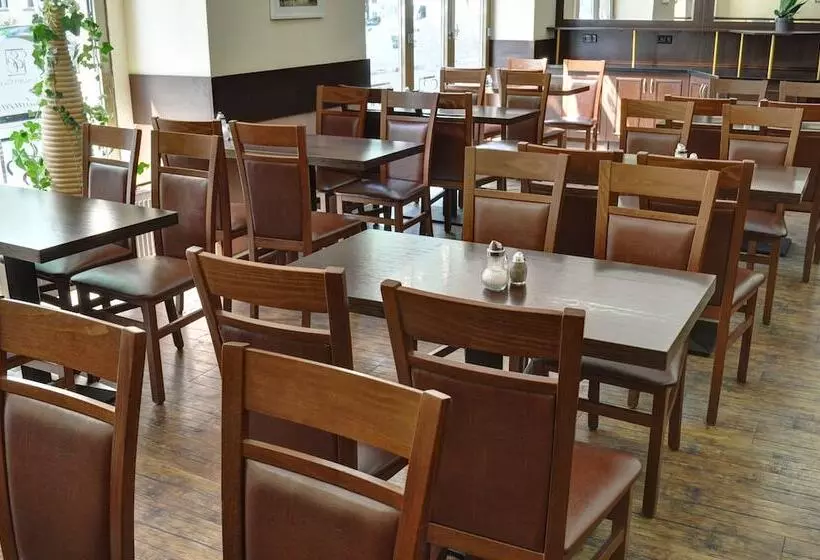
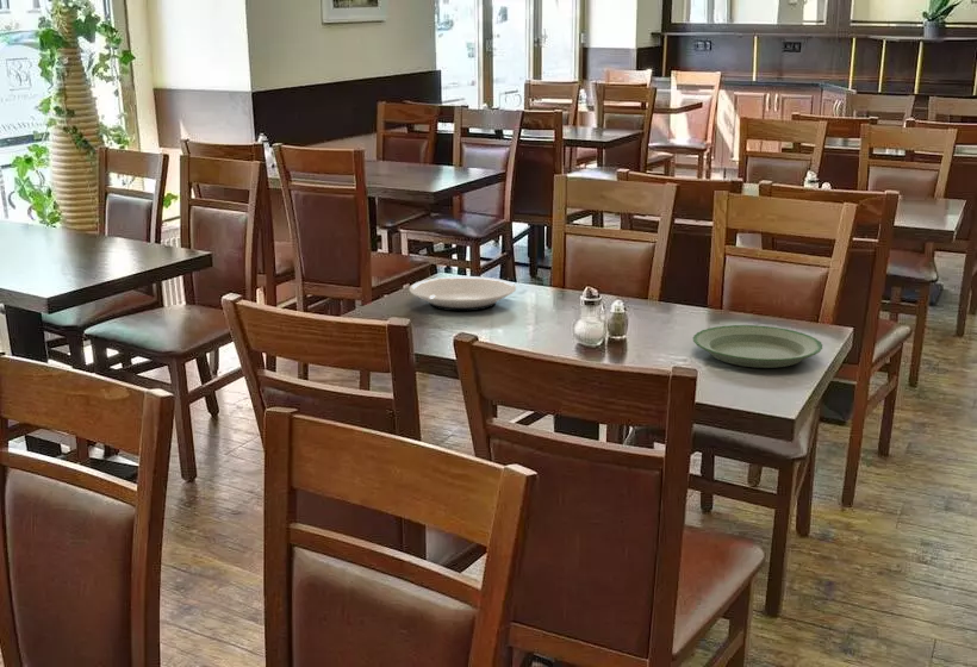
+ plate (462, 295)
+ plate (755, 348)
